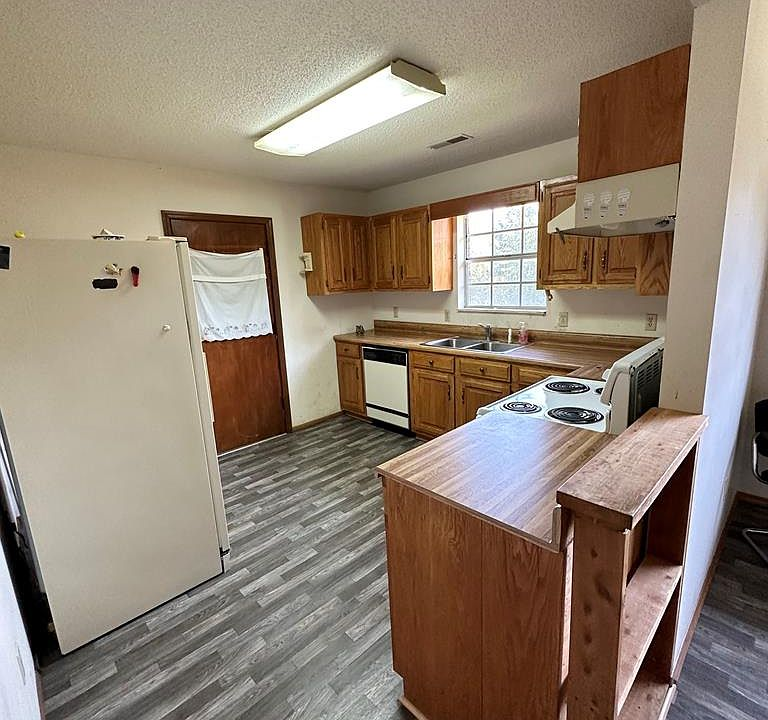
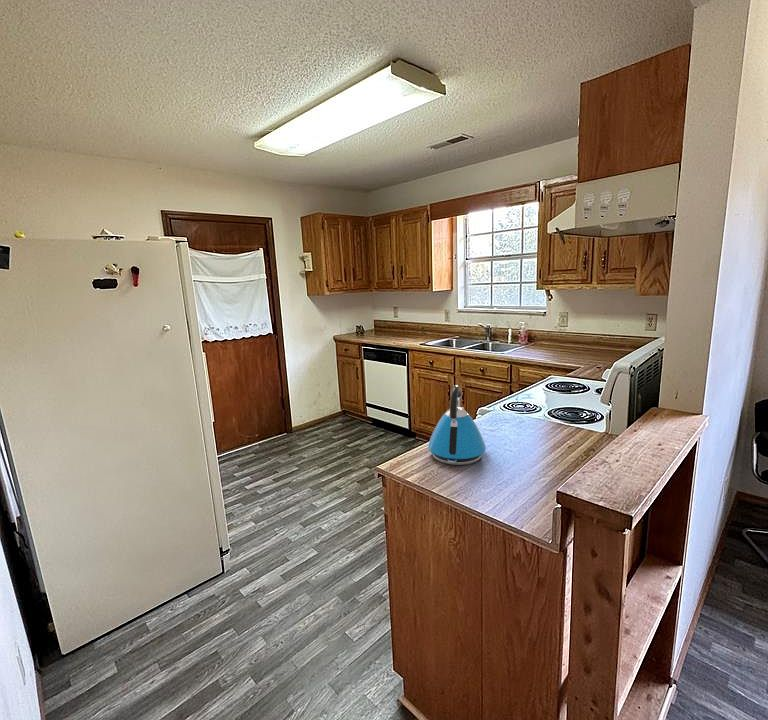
+ kettle (456, 421)
